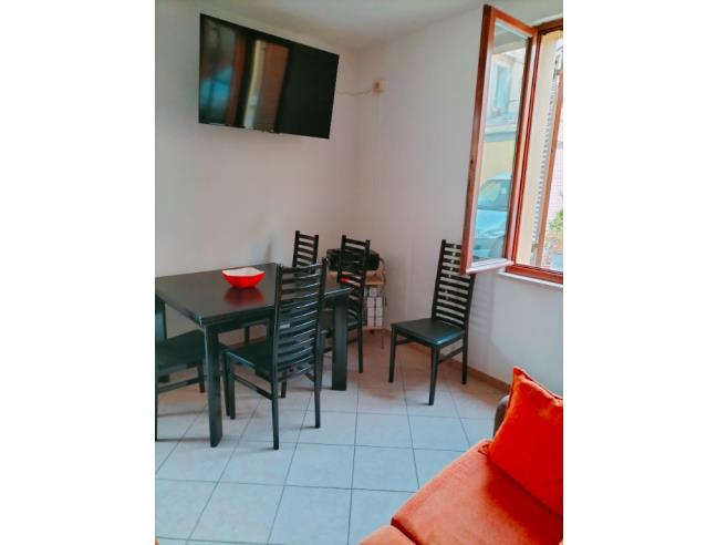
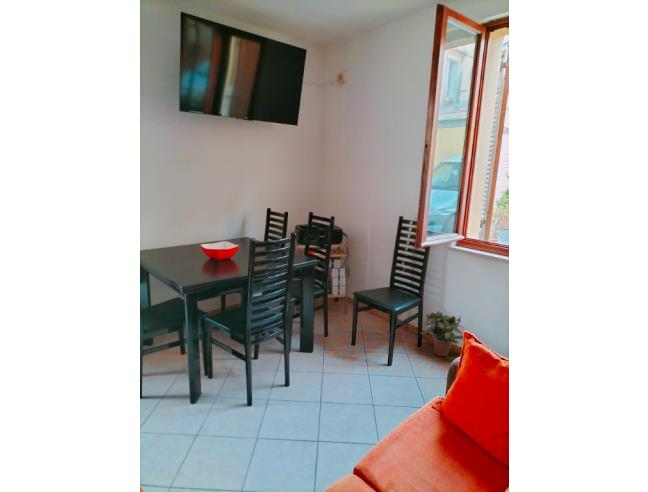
+ potted plant (444, 333)
